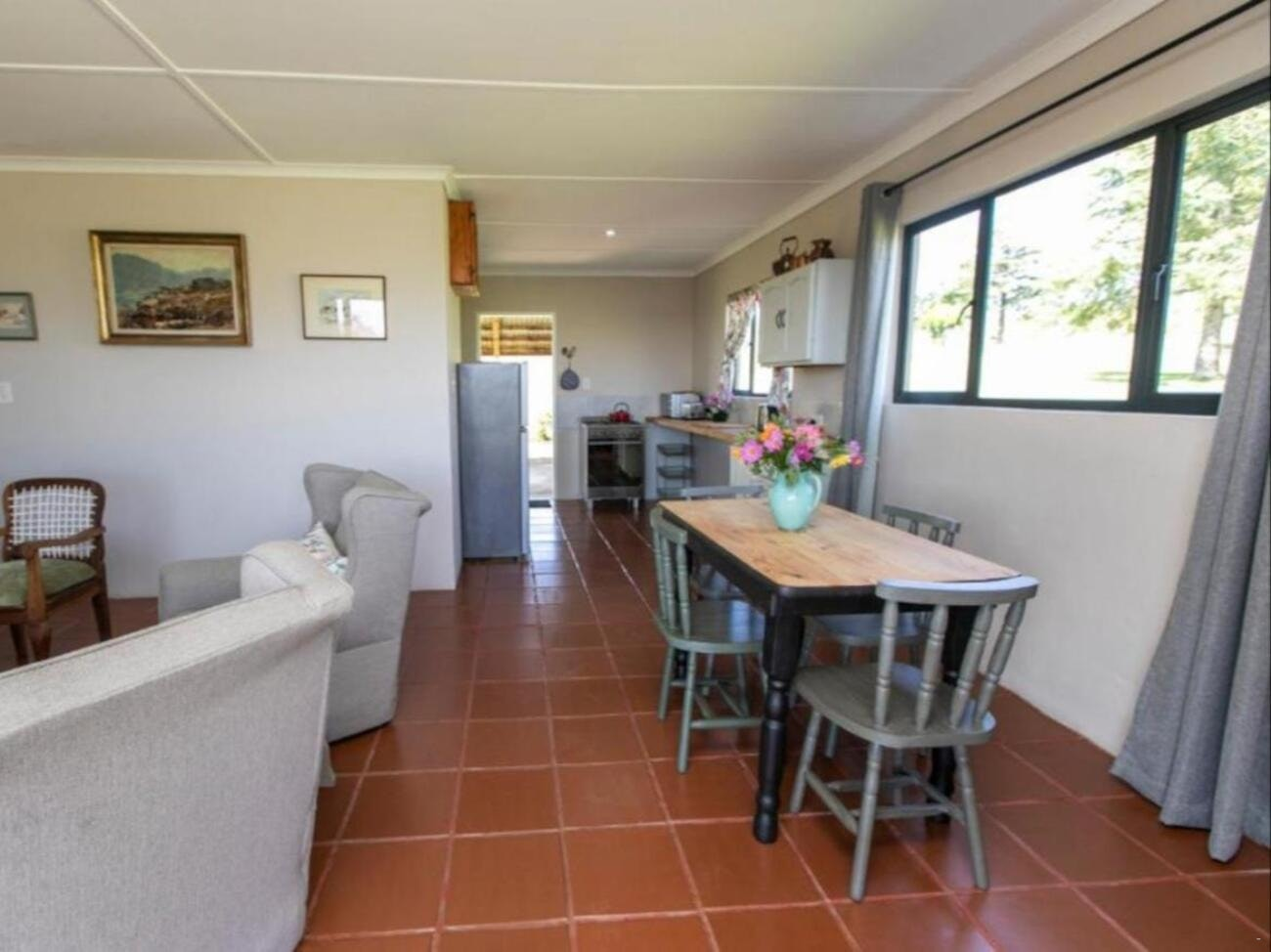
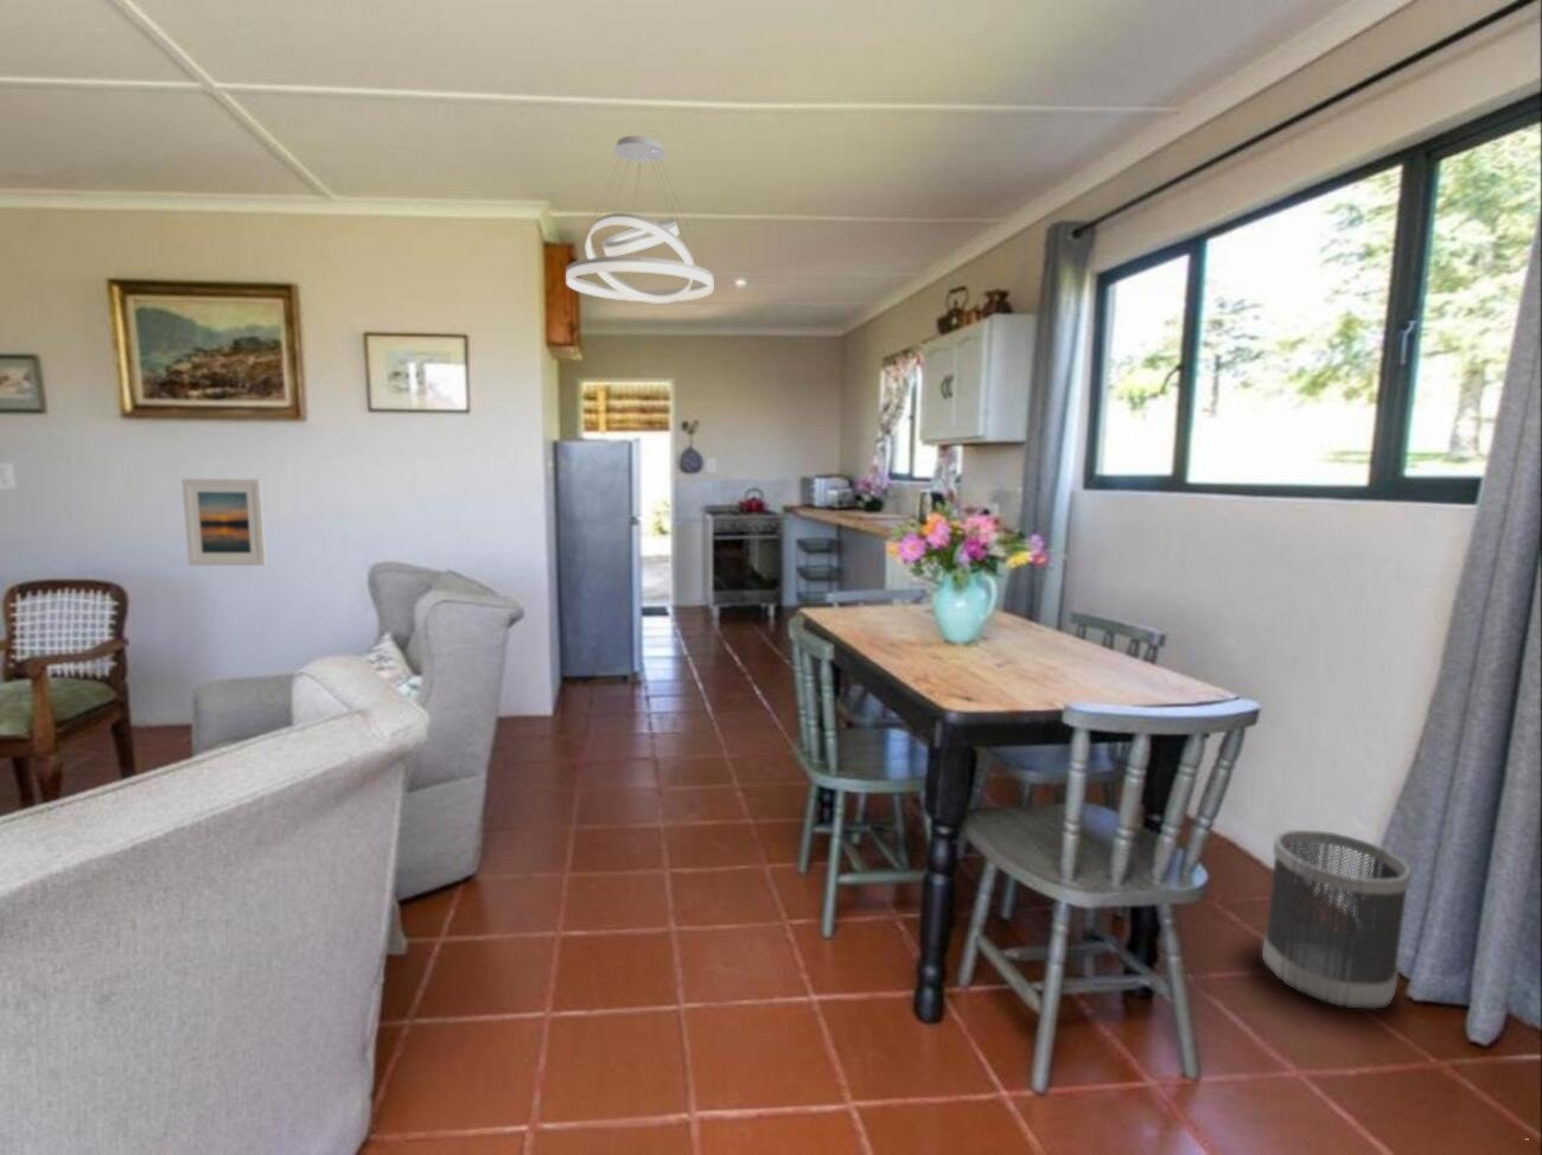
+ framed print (224, 522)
+ wastebasket (1333, 915)
+ pendant light (639, 221)
